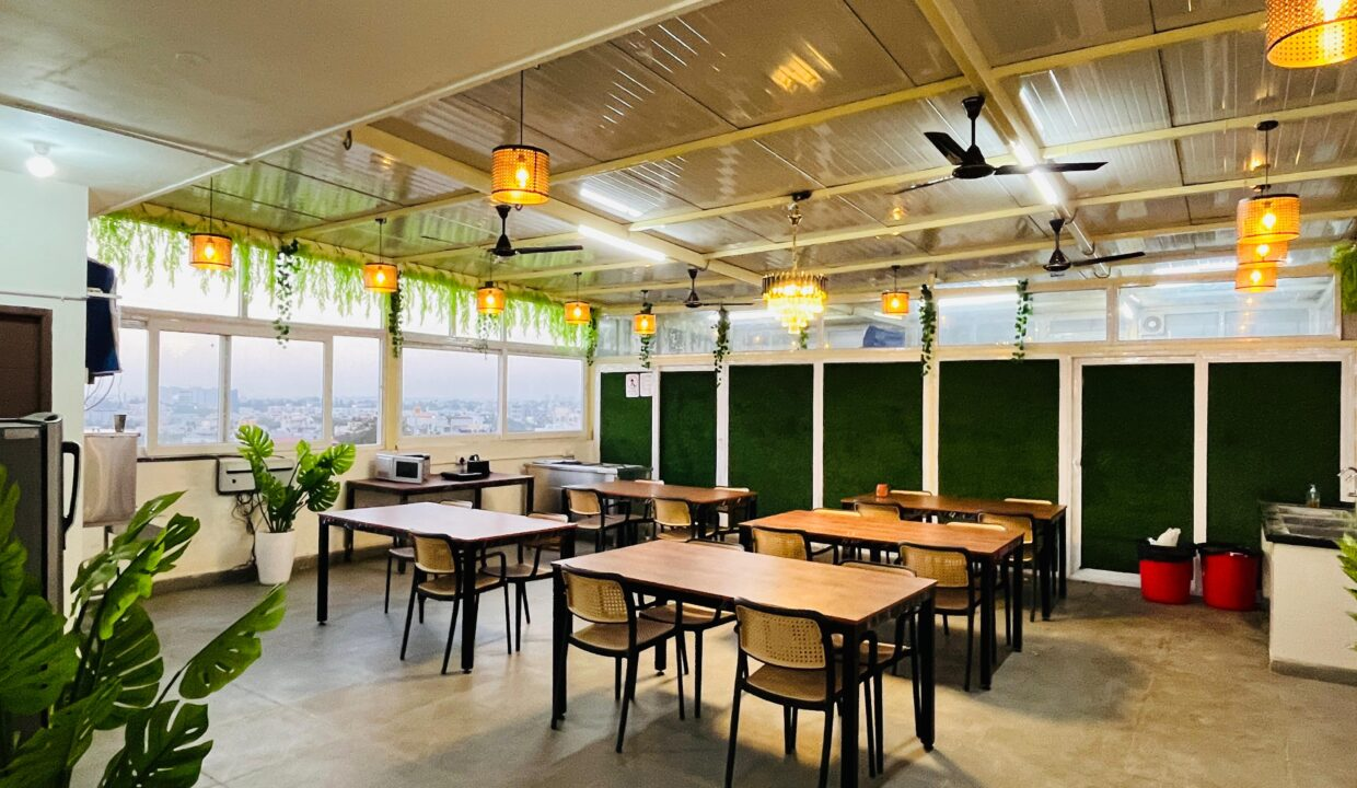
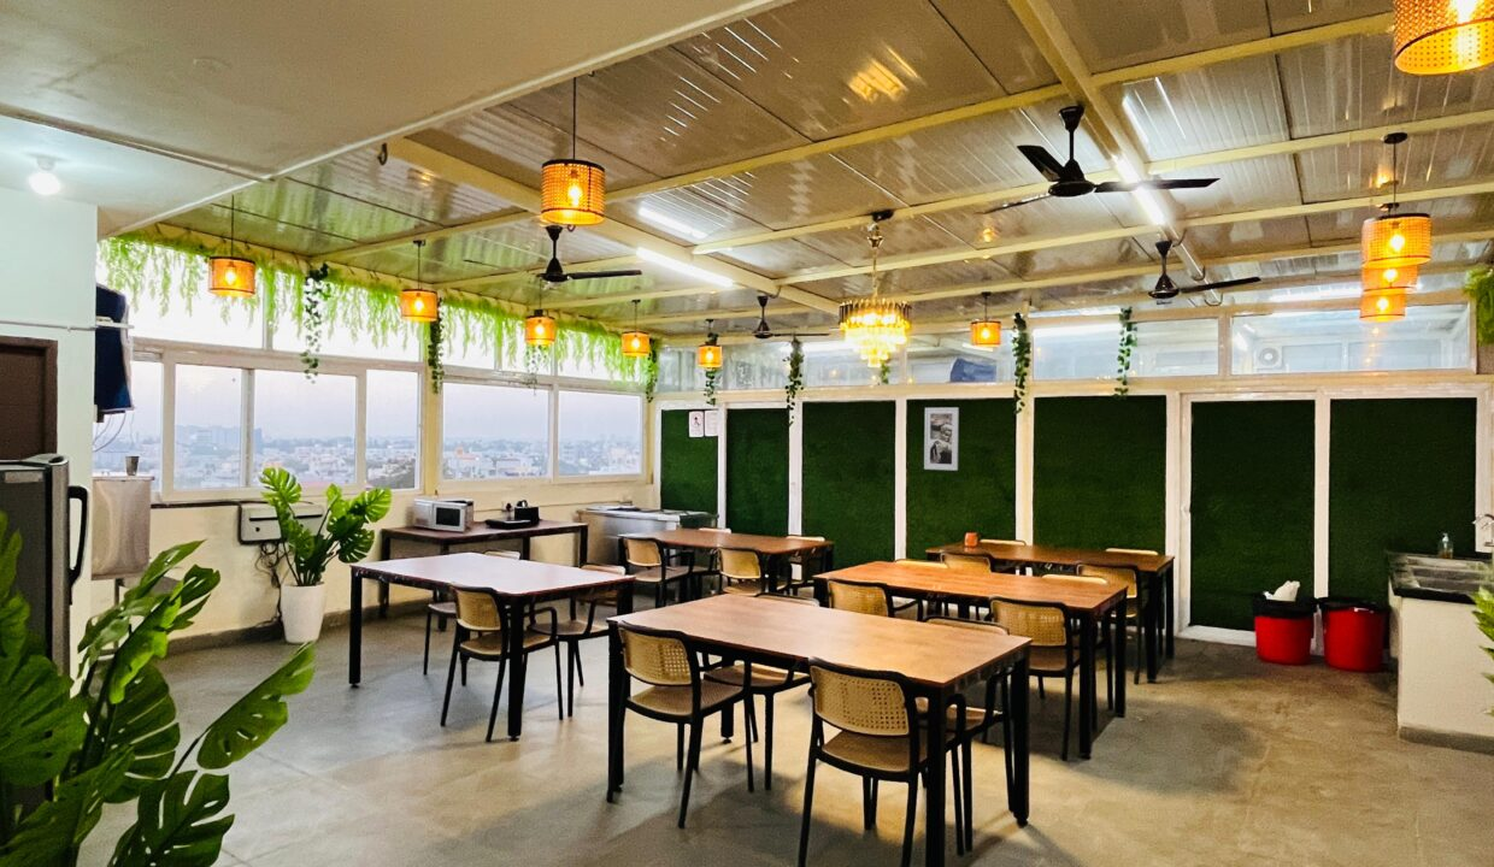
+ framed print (941, 438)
